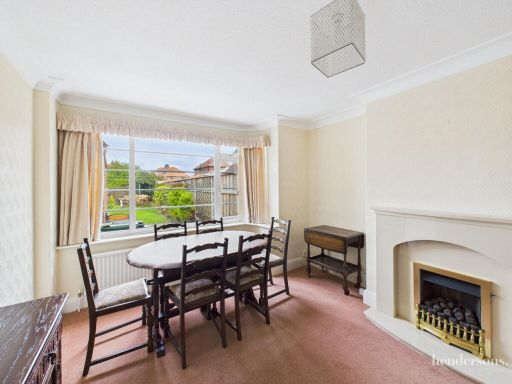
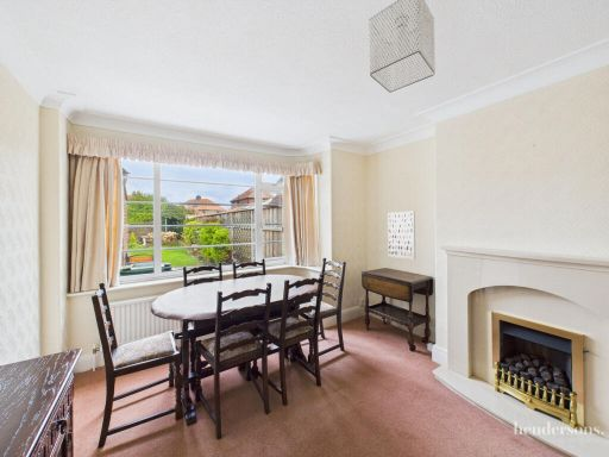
+ wall art (401, 234)
